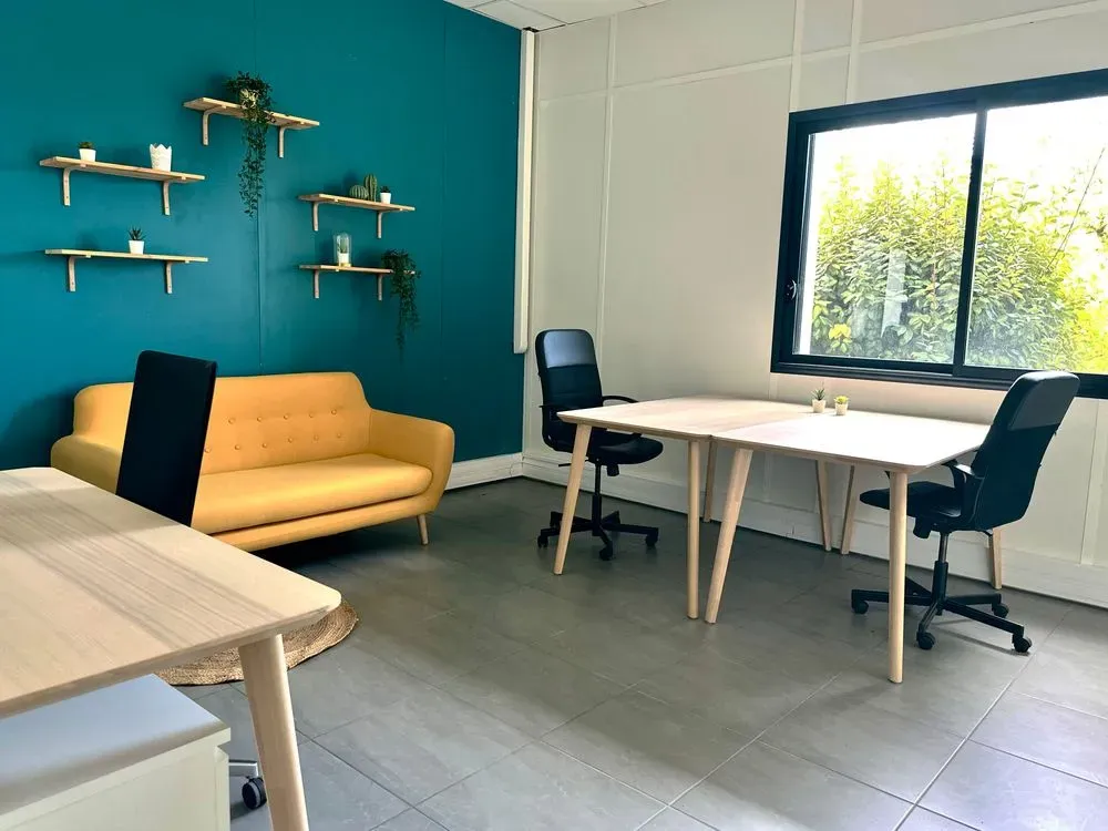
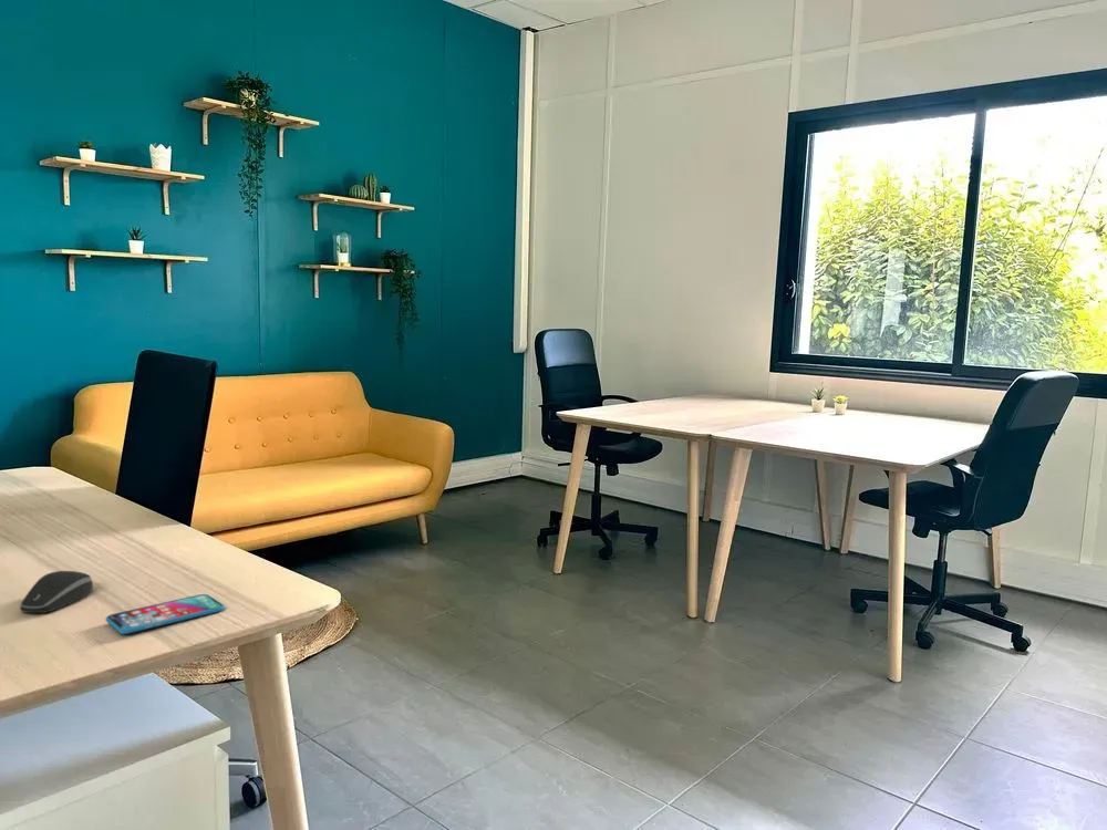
+ smartphone (166, 613)
+ computer mouse (56, 587)
